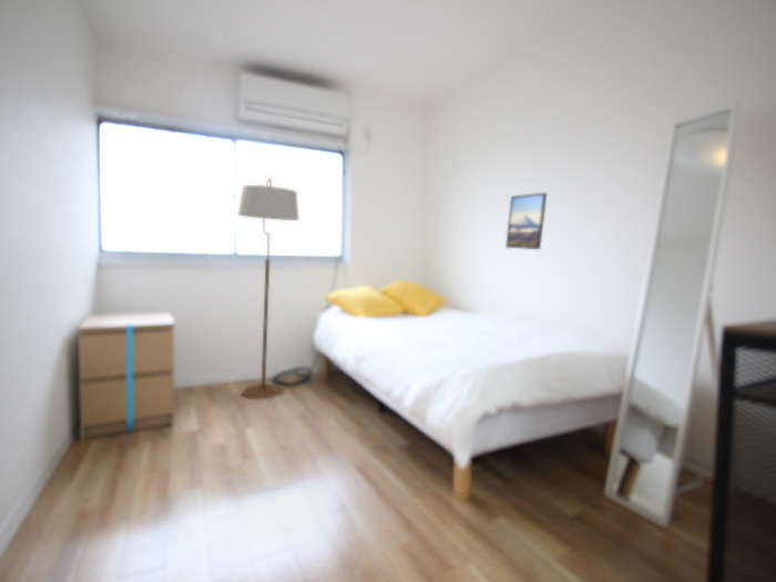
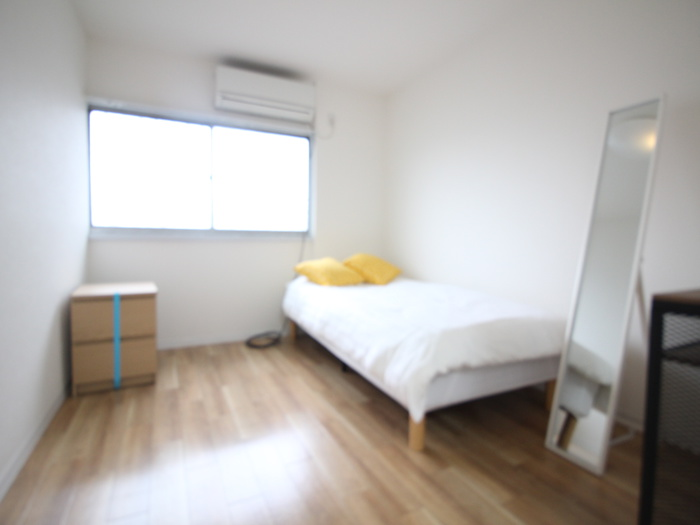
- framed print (524, 222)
- floor lamp (266, 287)
